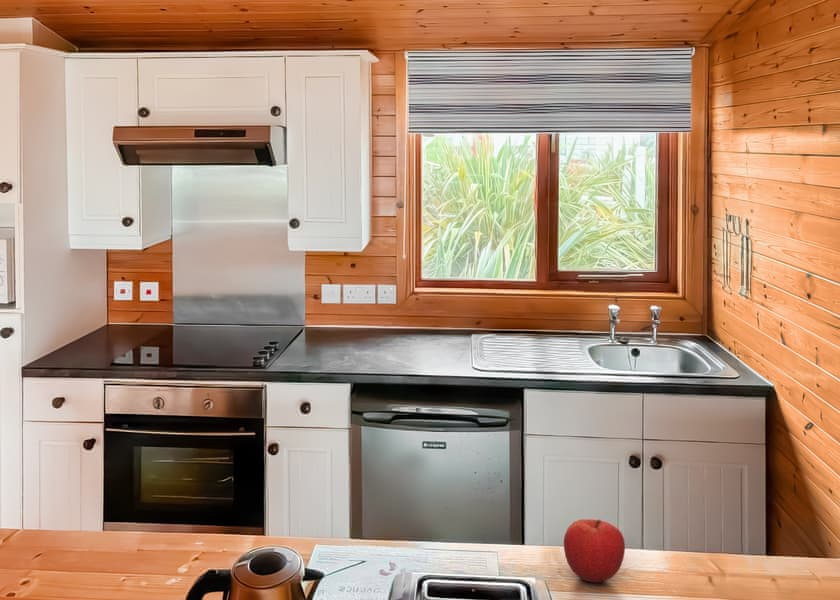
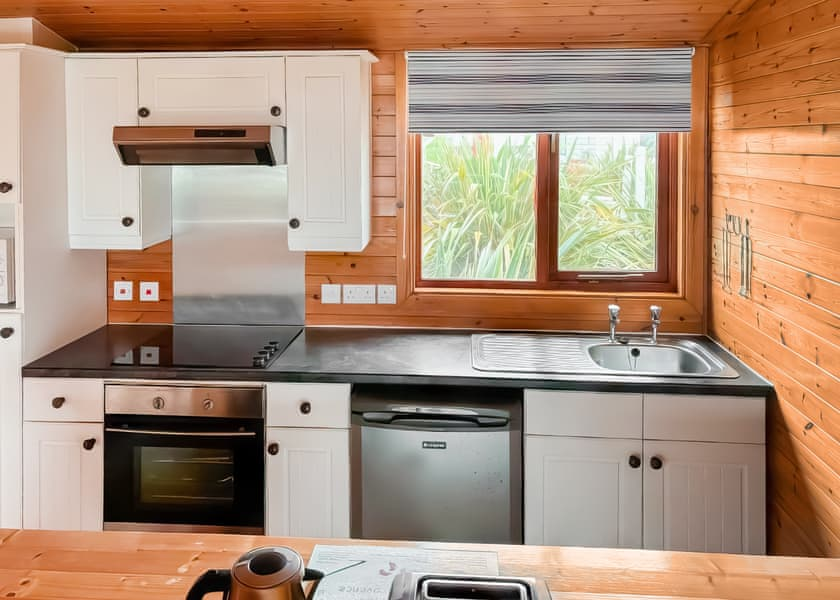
- fruit (593, 547)
